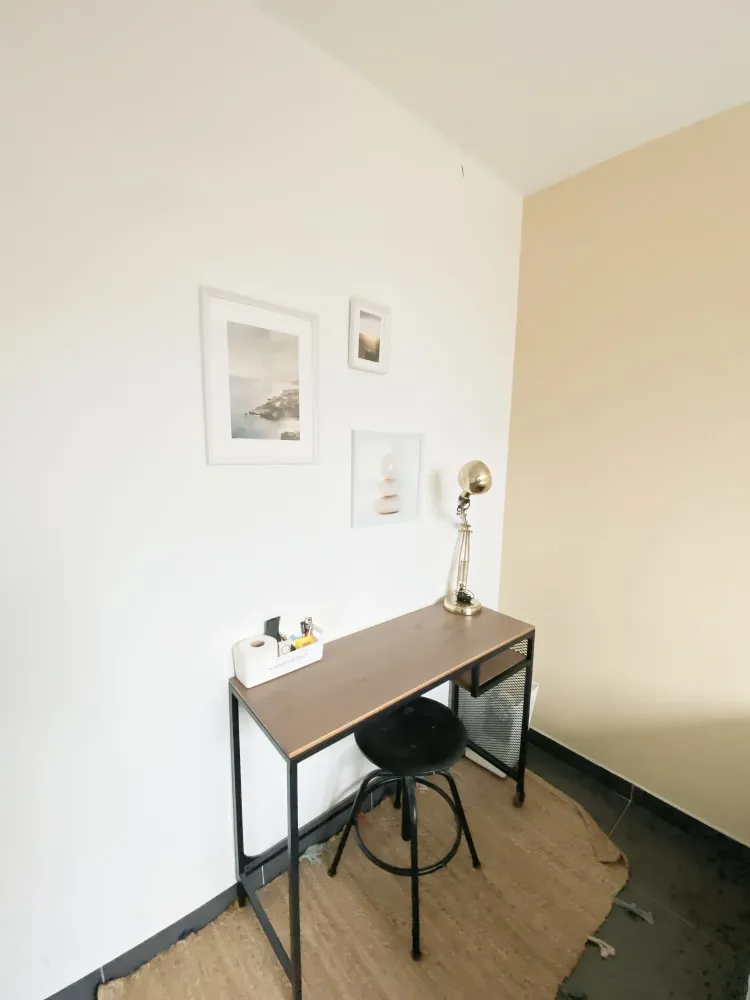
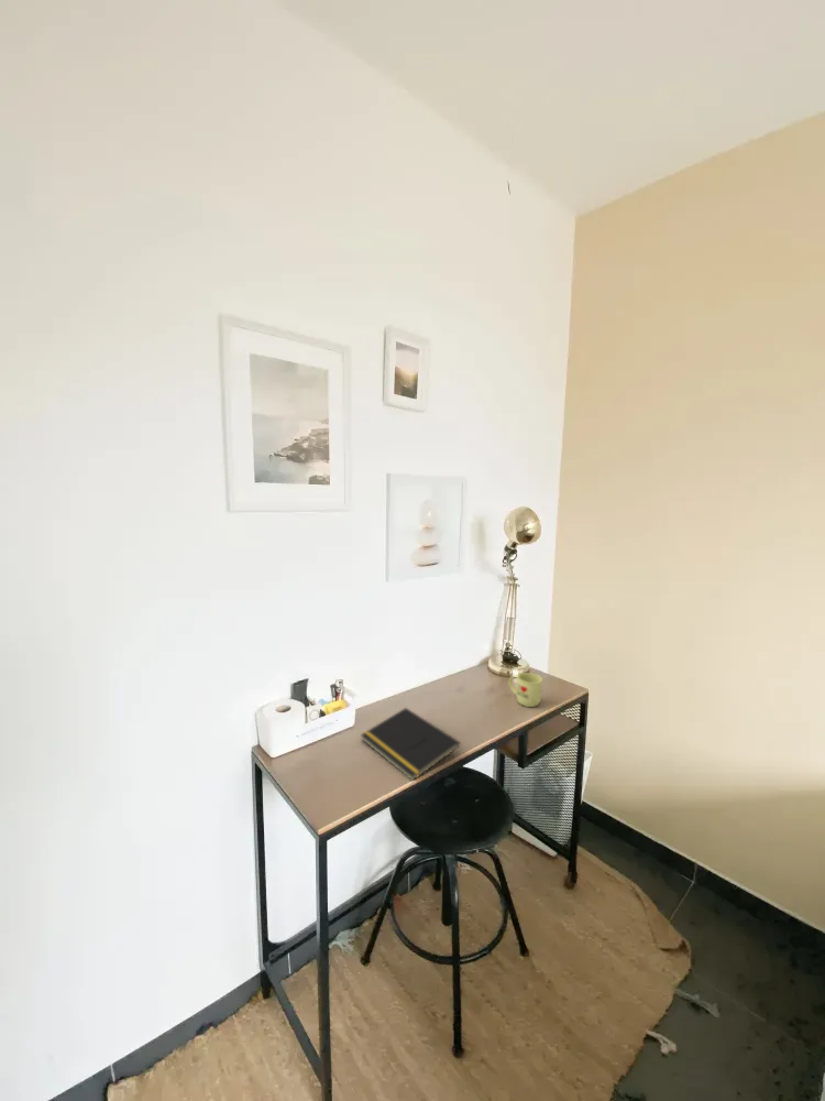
+ mug (524, 688)
+ notepad (408, 740)
